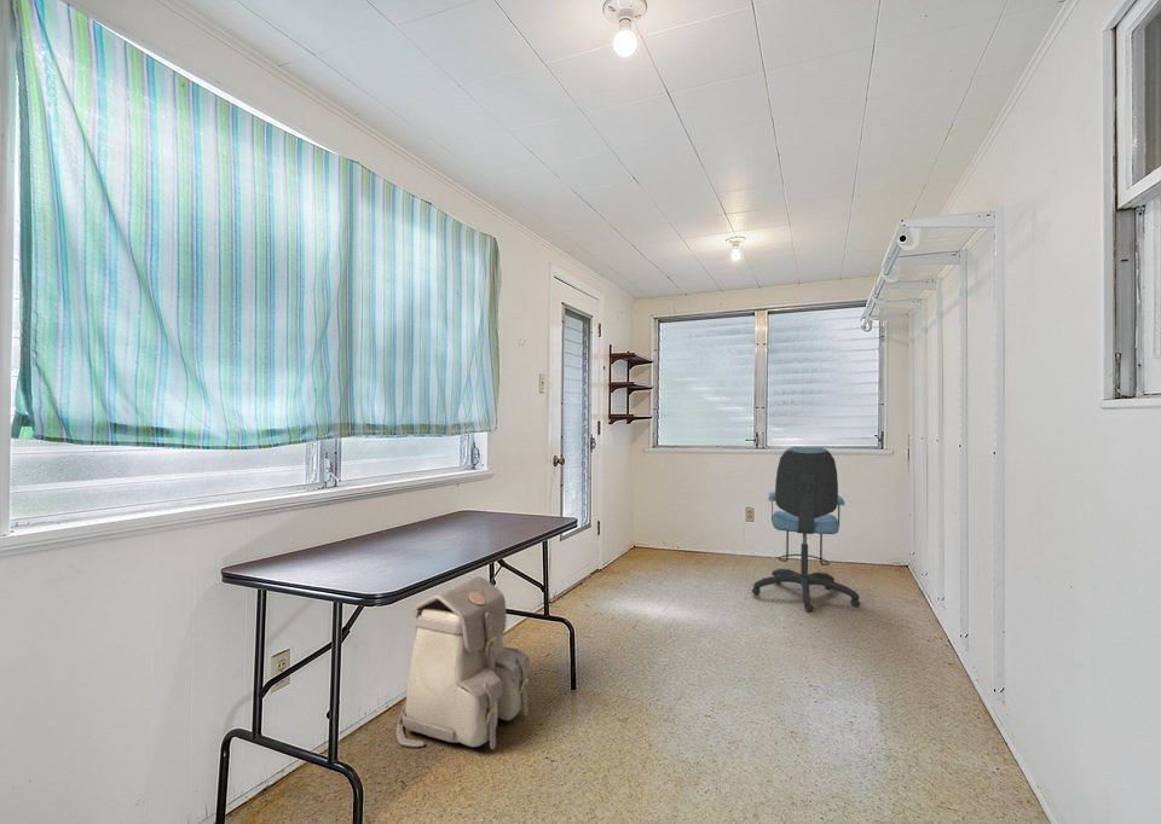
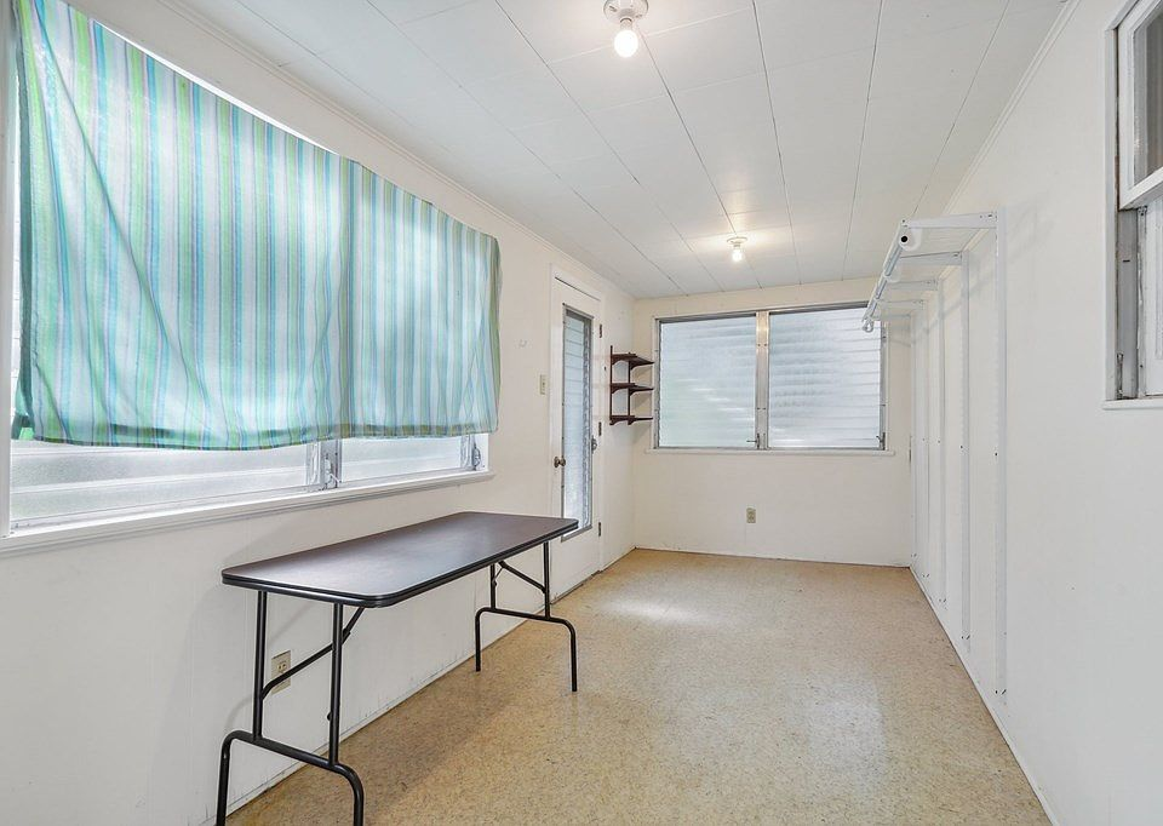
- backpack (463, 655)
- office chair (804, 521)
